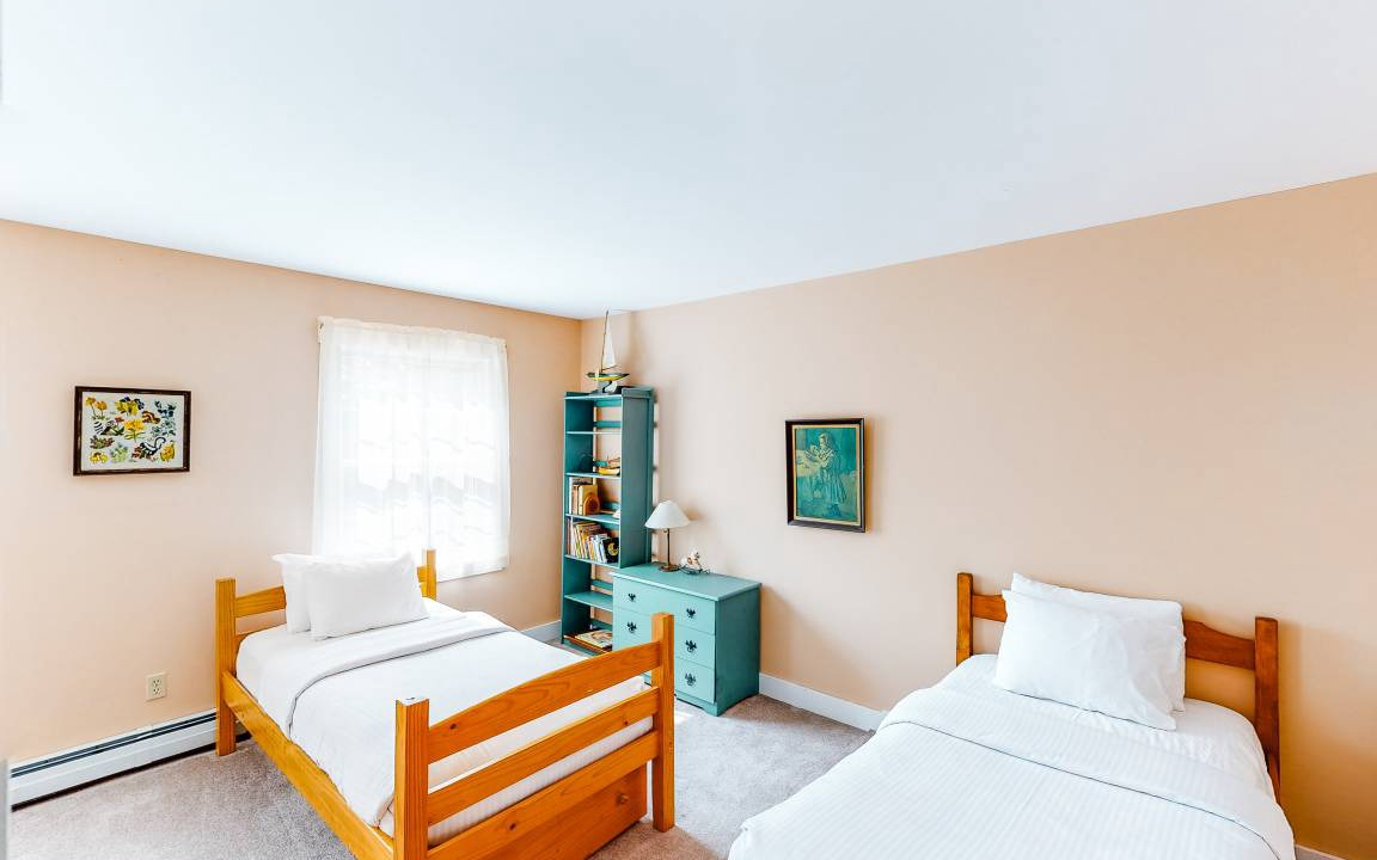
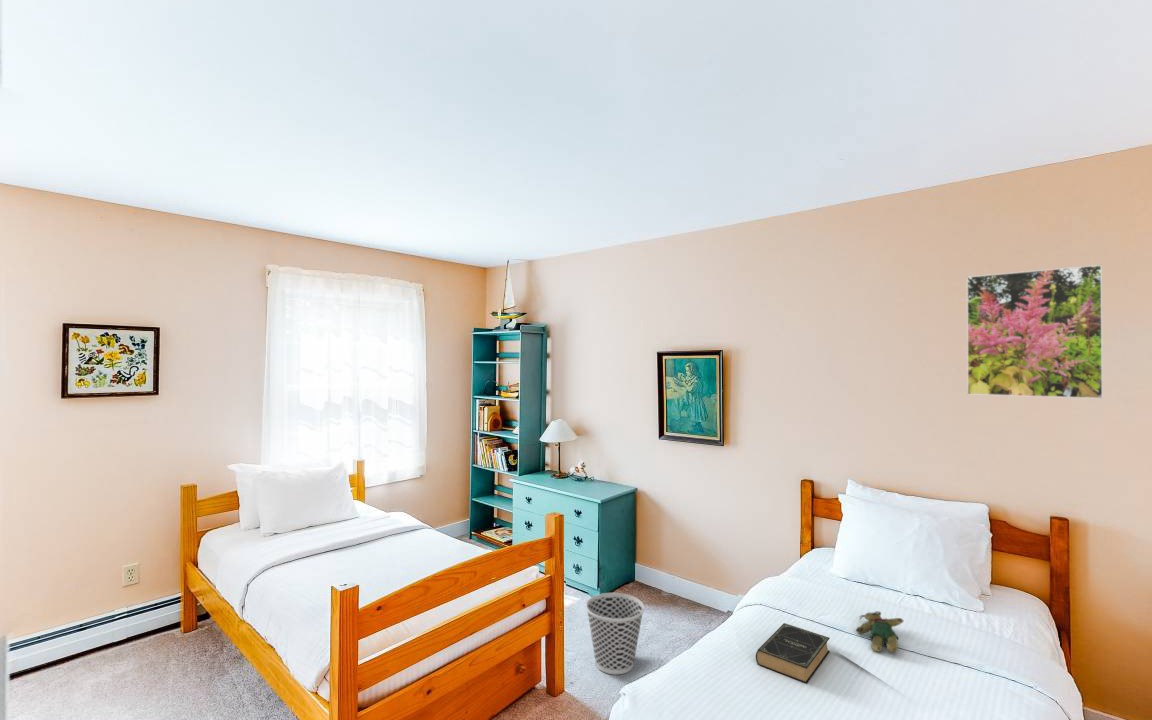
+ book (793, 650)
+ teddy bear (877, 628)
+ wastebasket (614, 634)
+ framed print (1030, 333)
